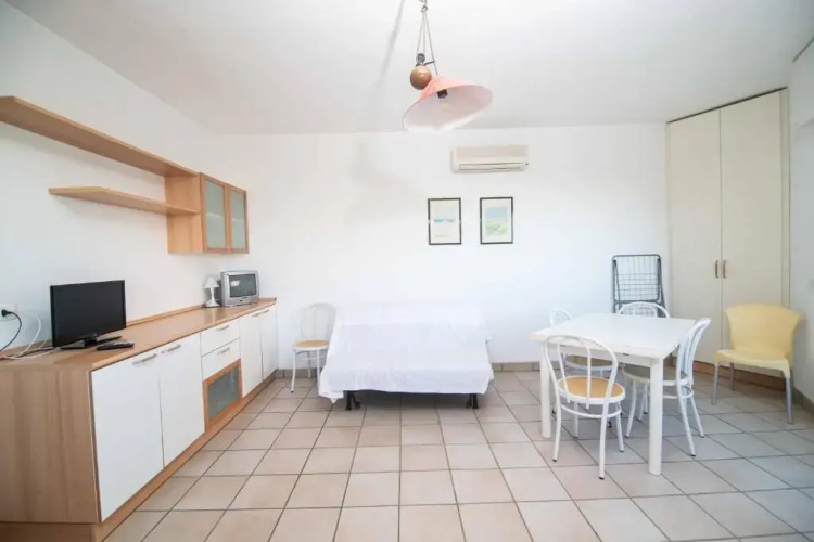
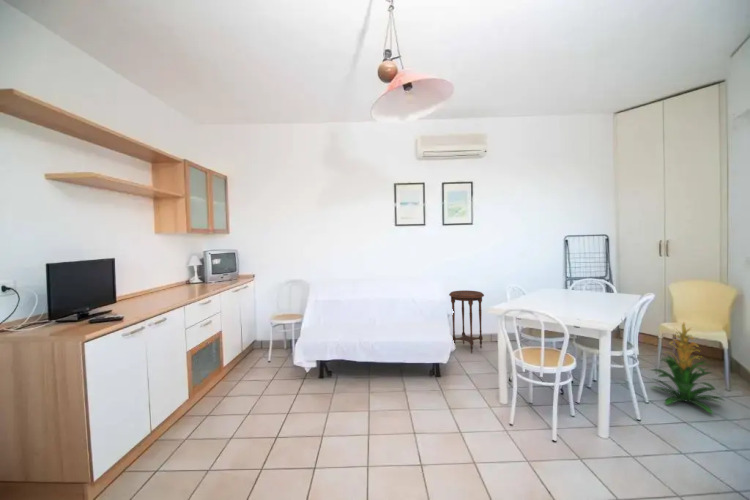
+ side table (463, 320)
+ indoor plant (684, 361)
